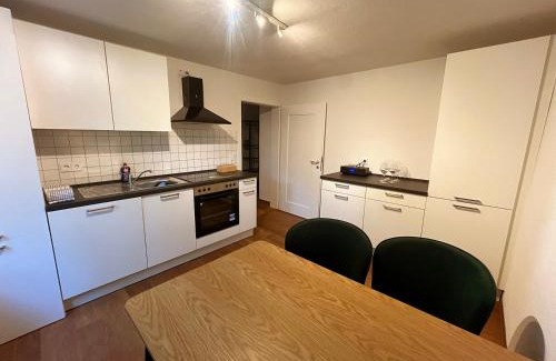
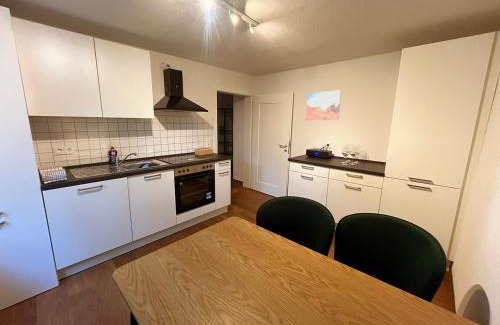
+ wall art (322, 106)
